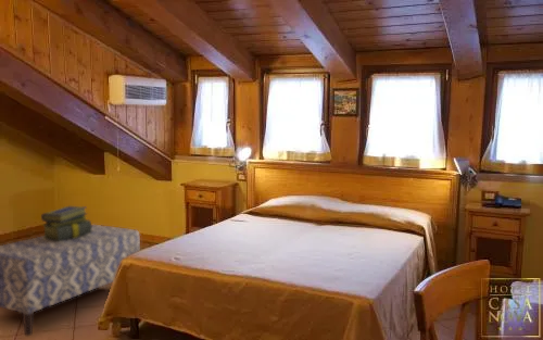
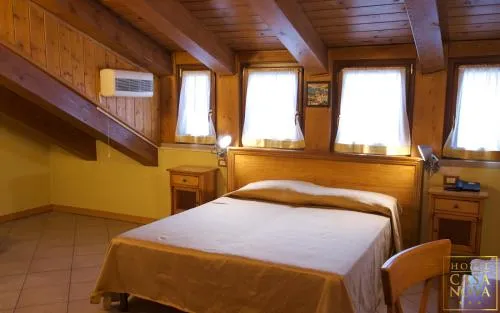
- bench (66, 273)
- stack of books (66, 222)
